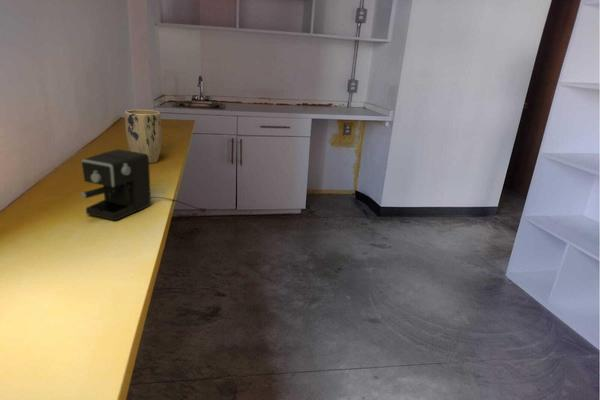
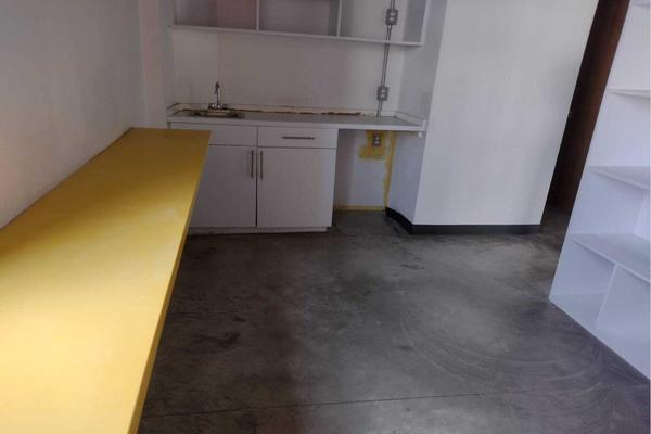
- plant pot (144, 136)
- coffee maker (144, 187)
